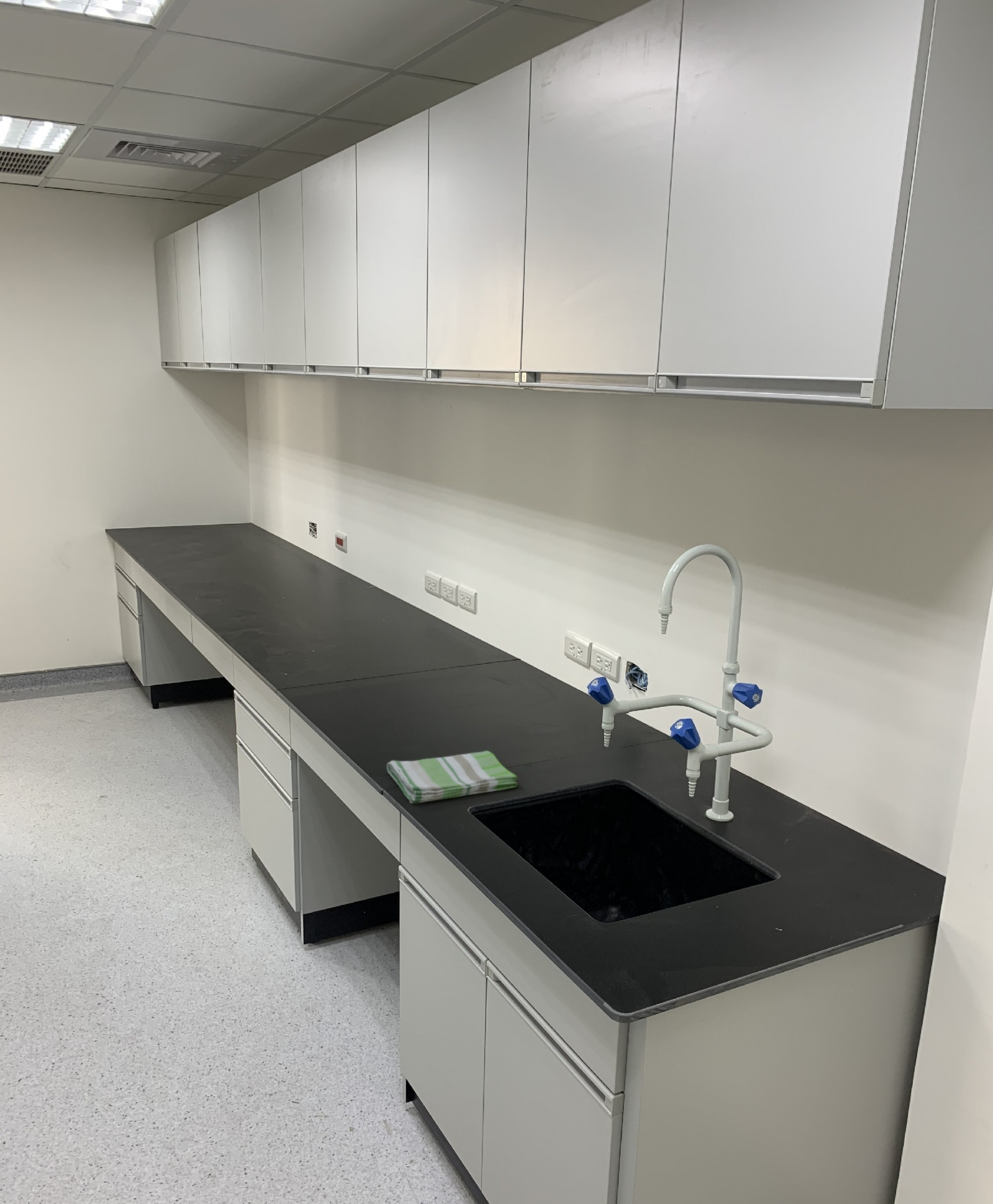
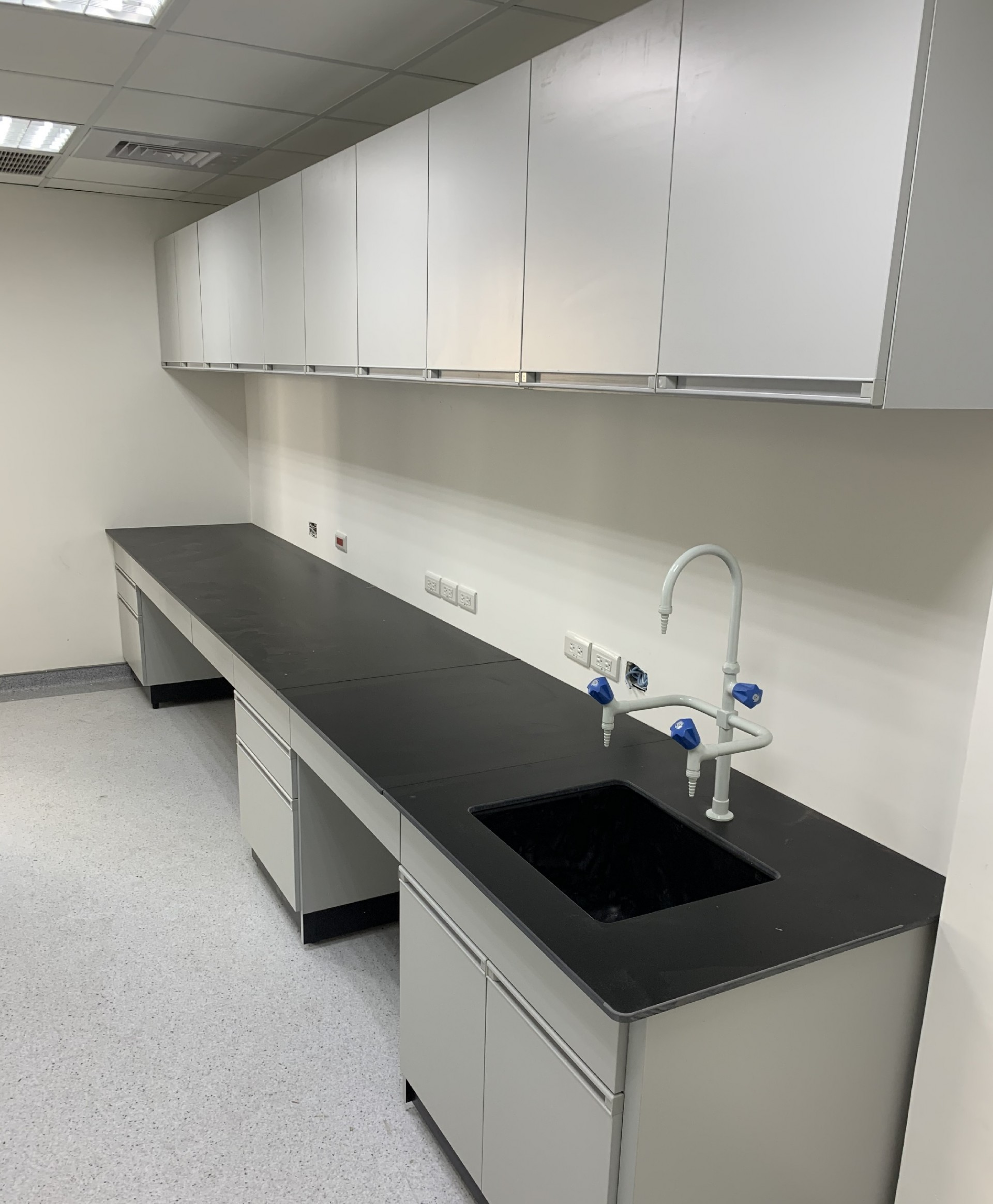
- dish towel (451, 771)
